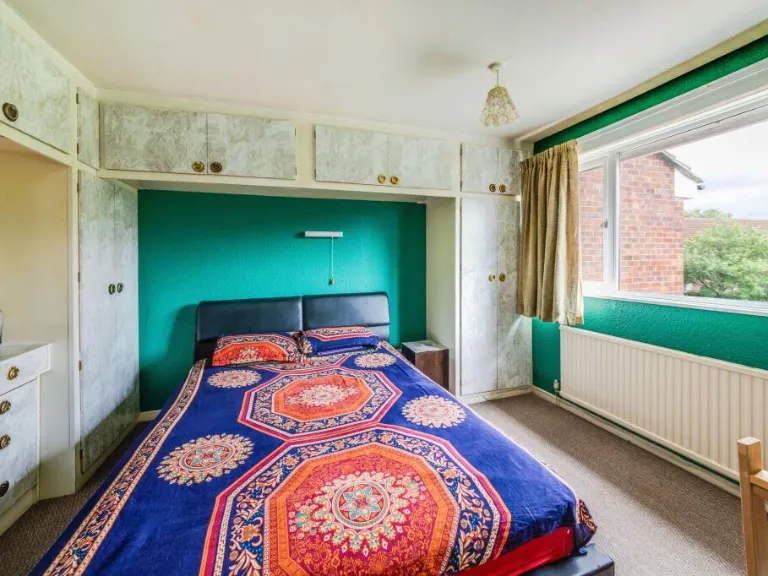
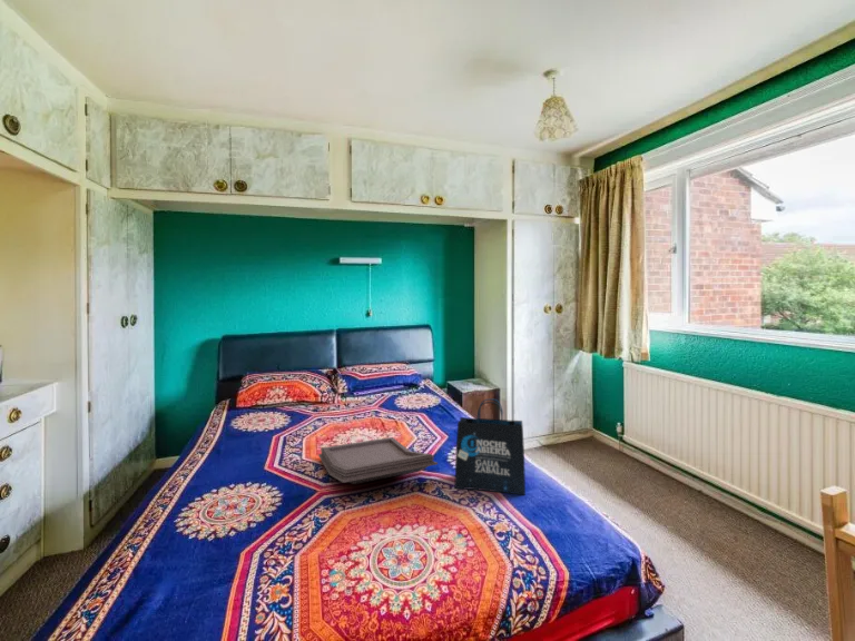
+ tote bag (490, 442)
+ serving tray (373, 457)
